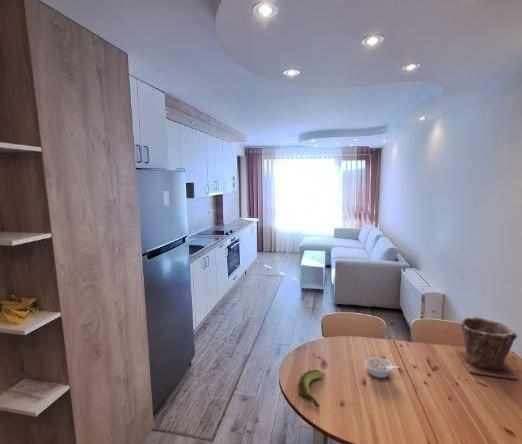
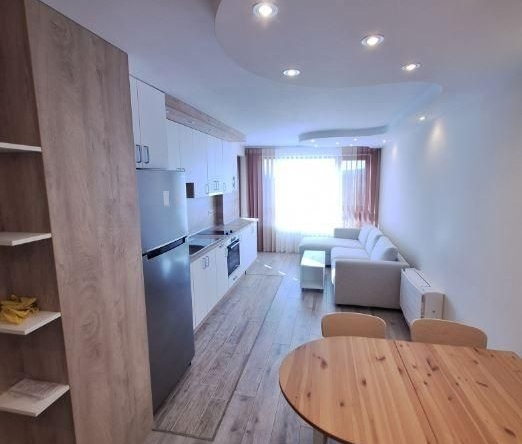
- banana (313, 379)
- legume (379, 367)
- plant pot (486, 344)
